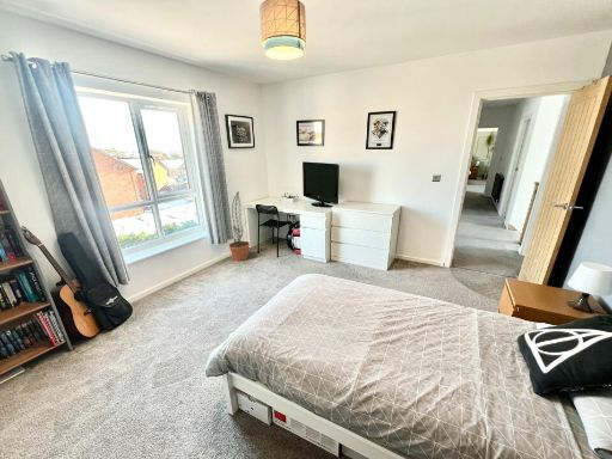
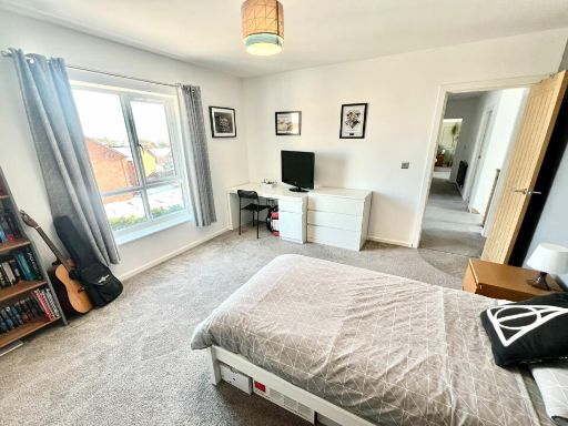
- decorative plant (238, 226)
